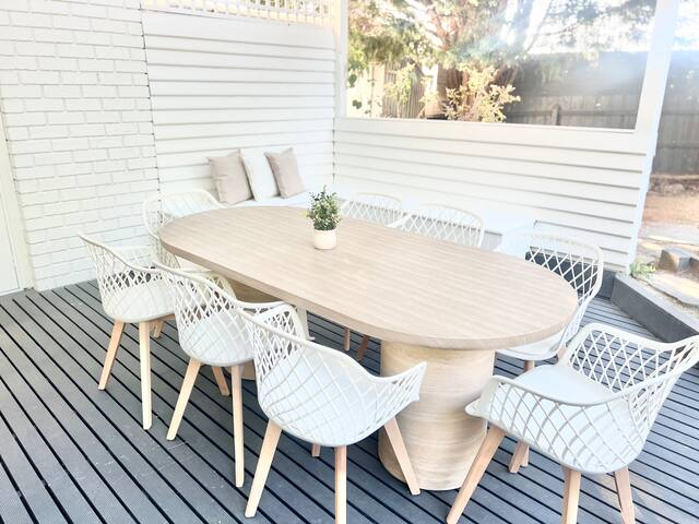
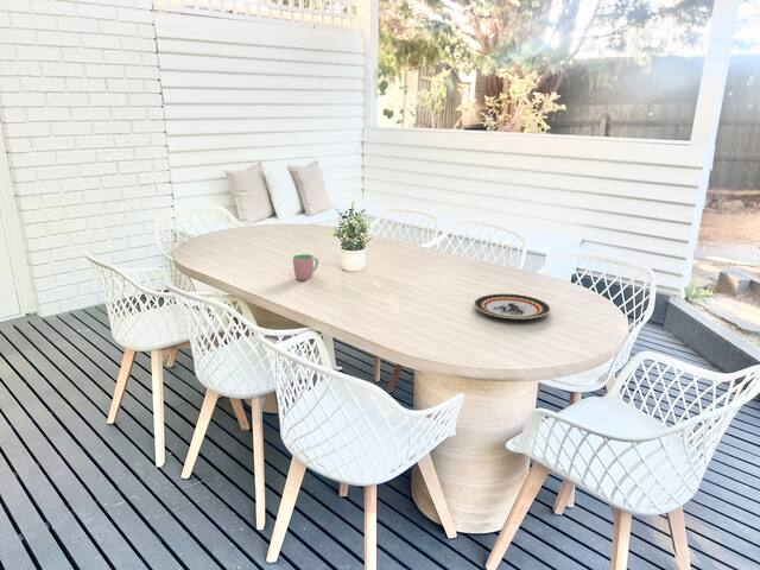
+ plate (511, 308)
+ cup (306, 266)
